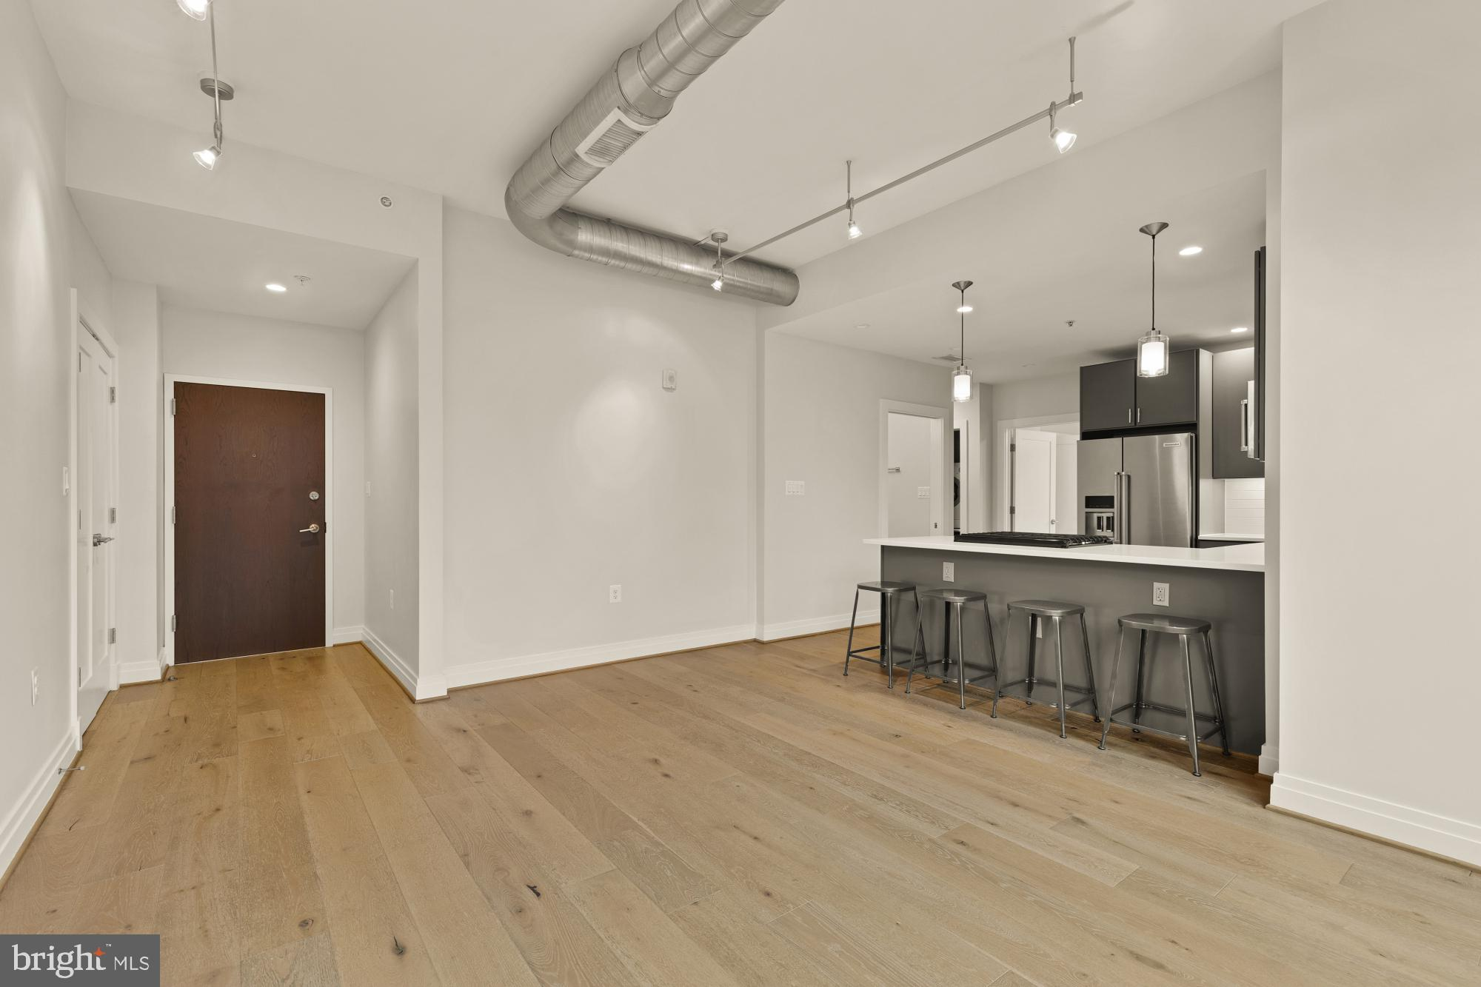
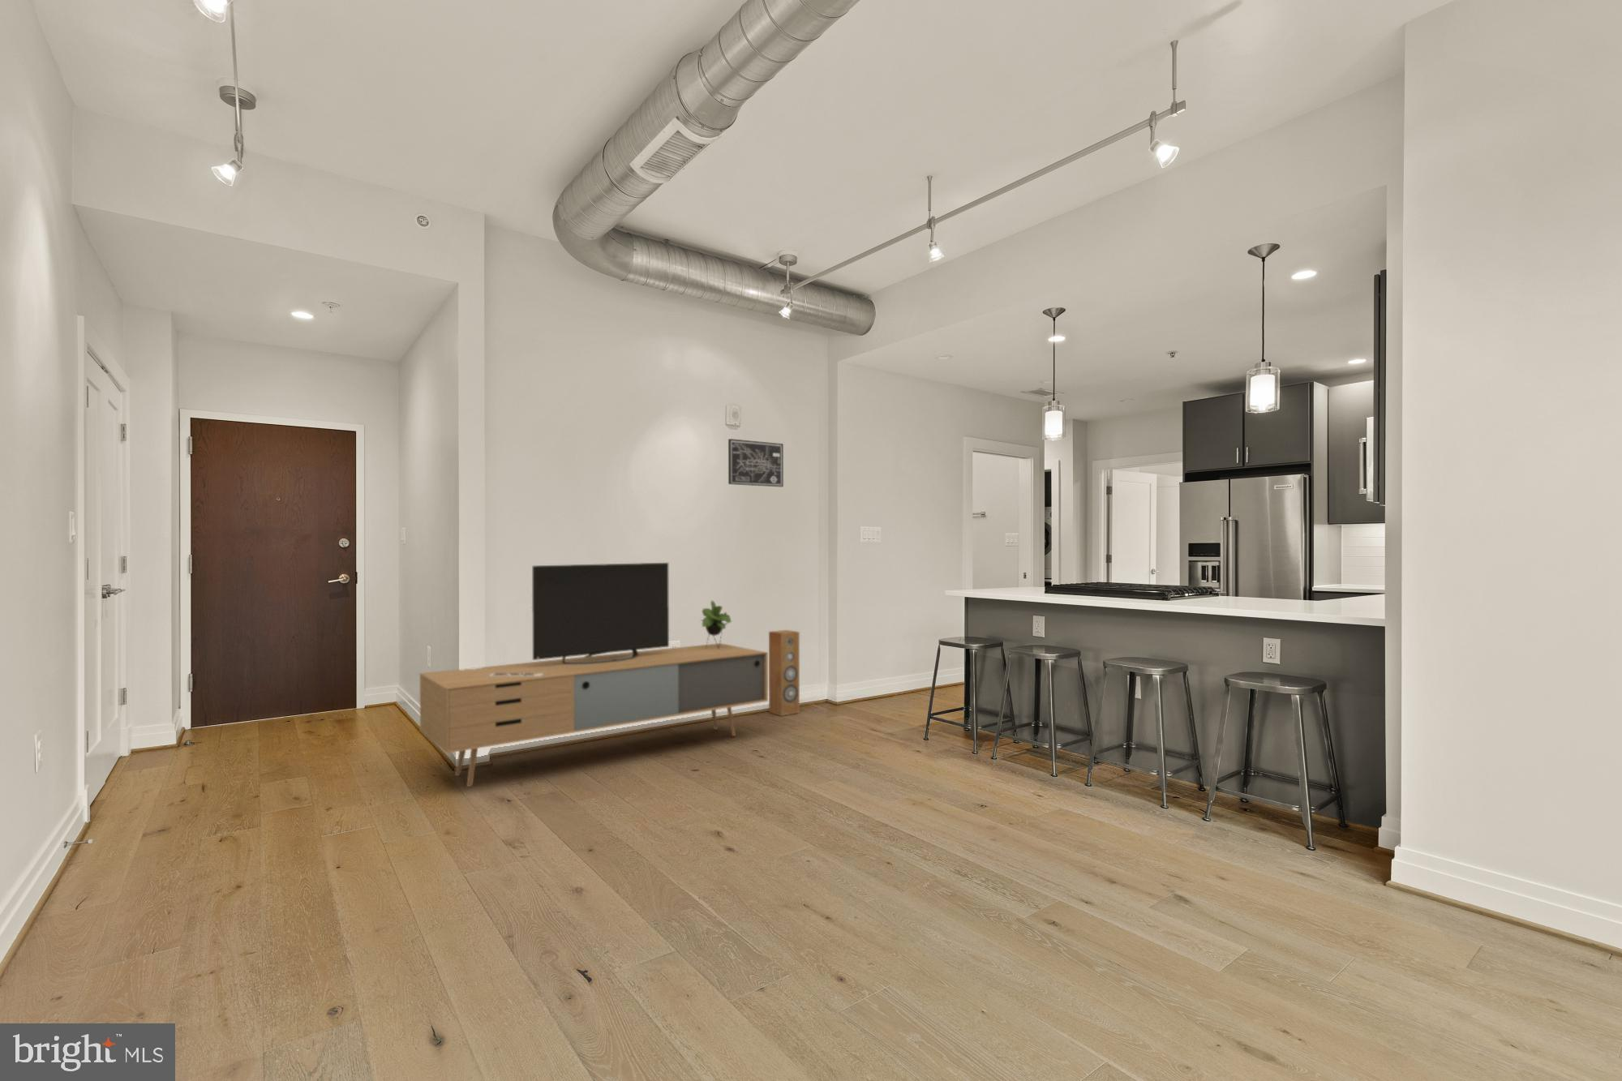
+ media console (607, 659)
+ wall art (756, 463)
+ speaker (784, 672)
